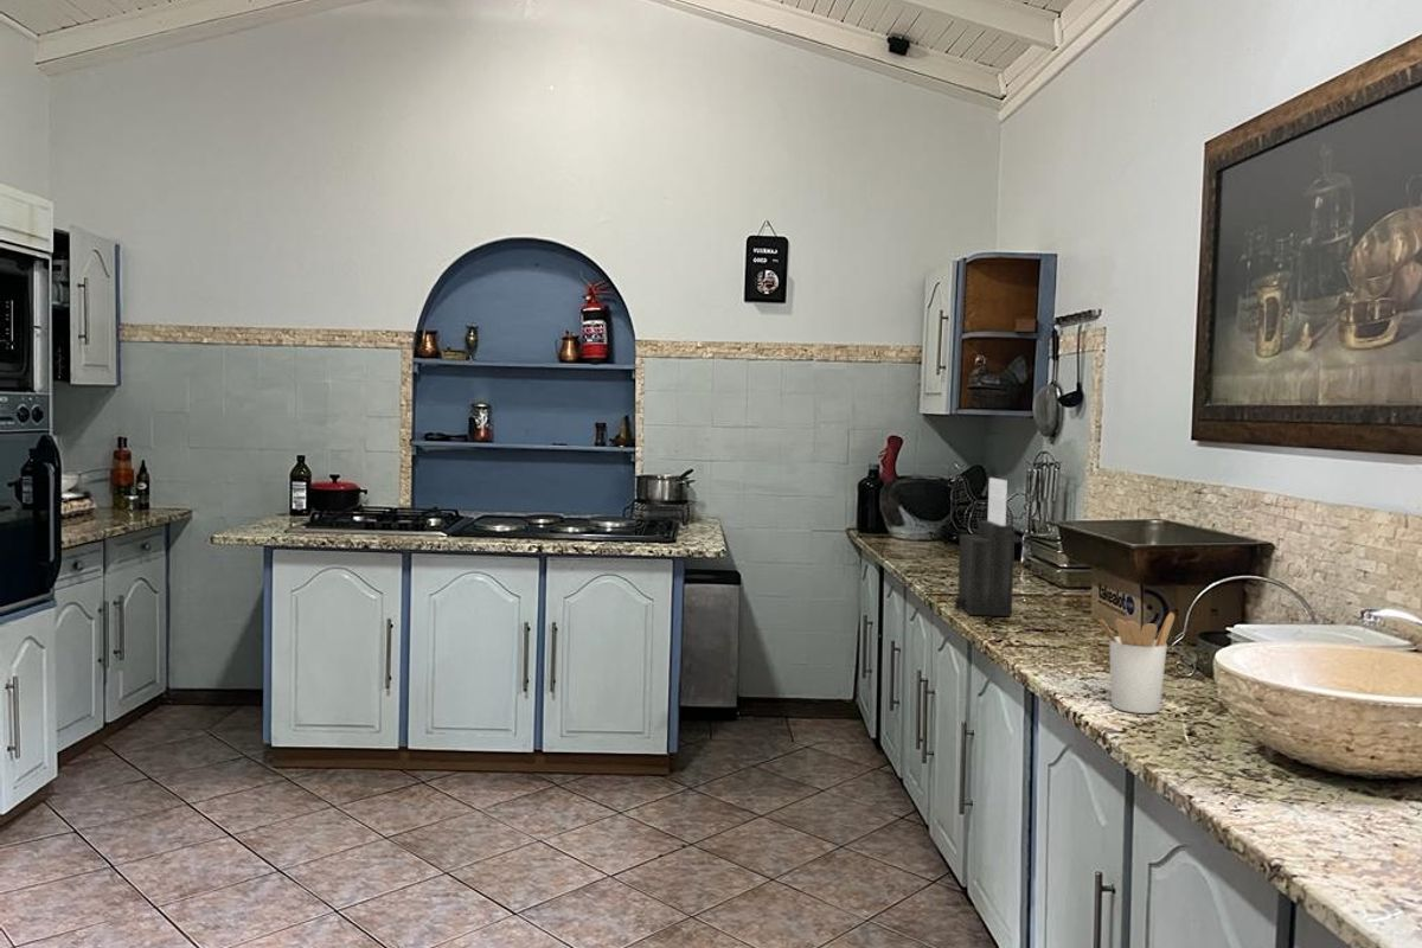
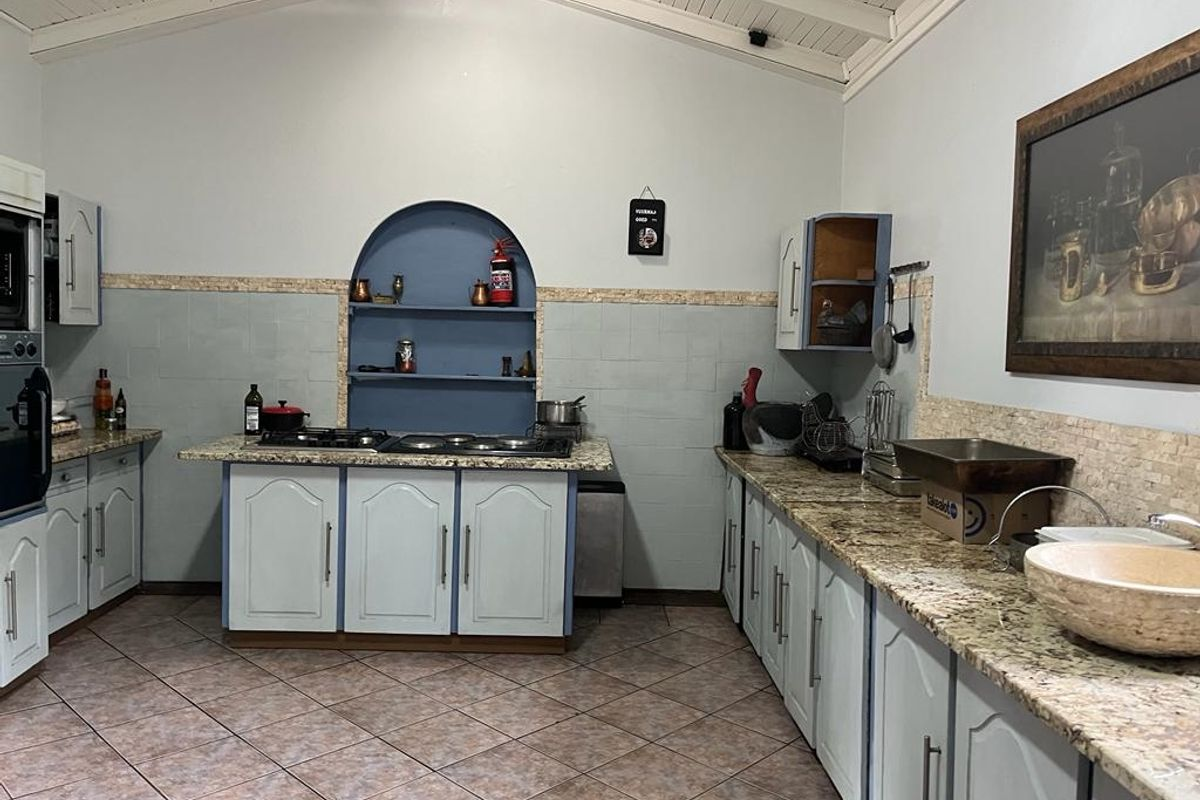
- utensil holder (1136, 660)
- knife block (981, 544)
